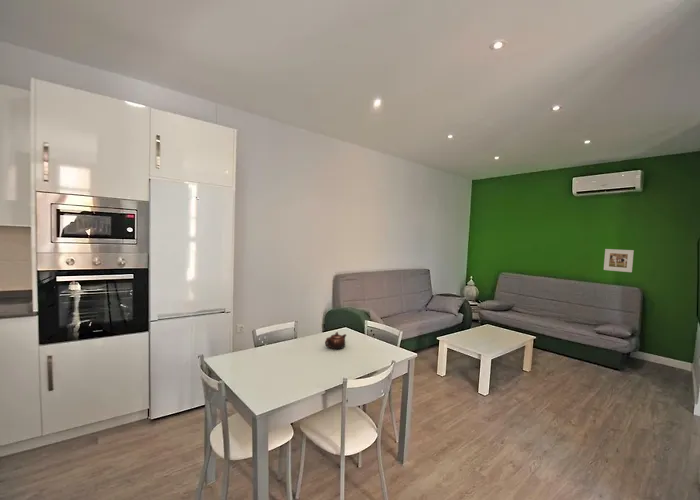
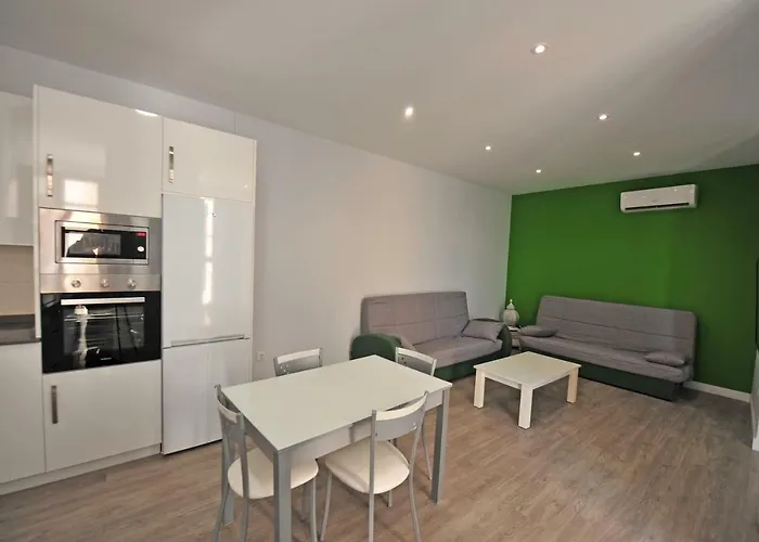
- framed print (618, 260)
- teapot (335, 339)
